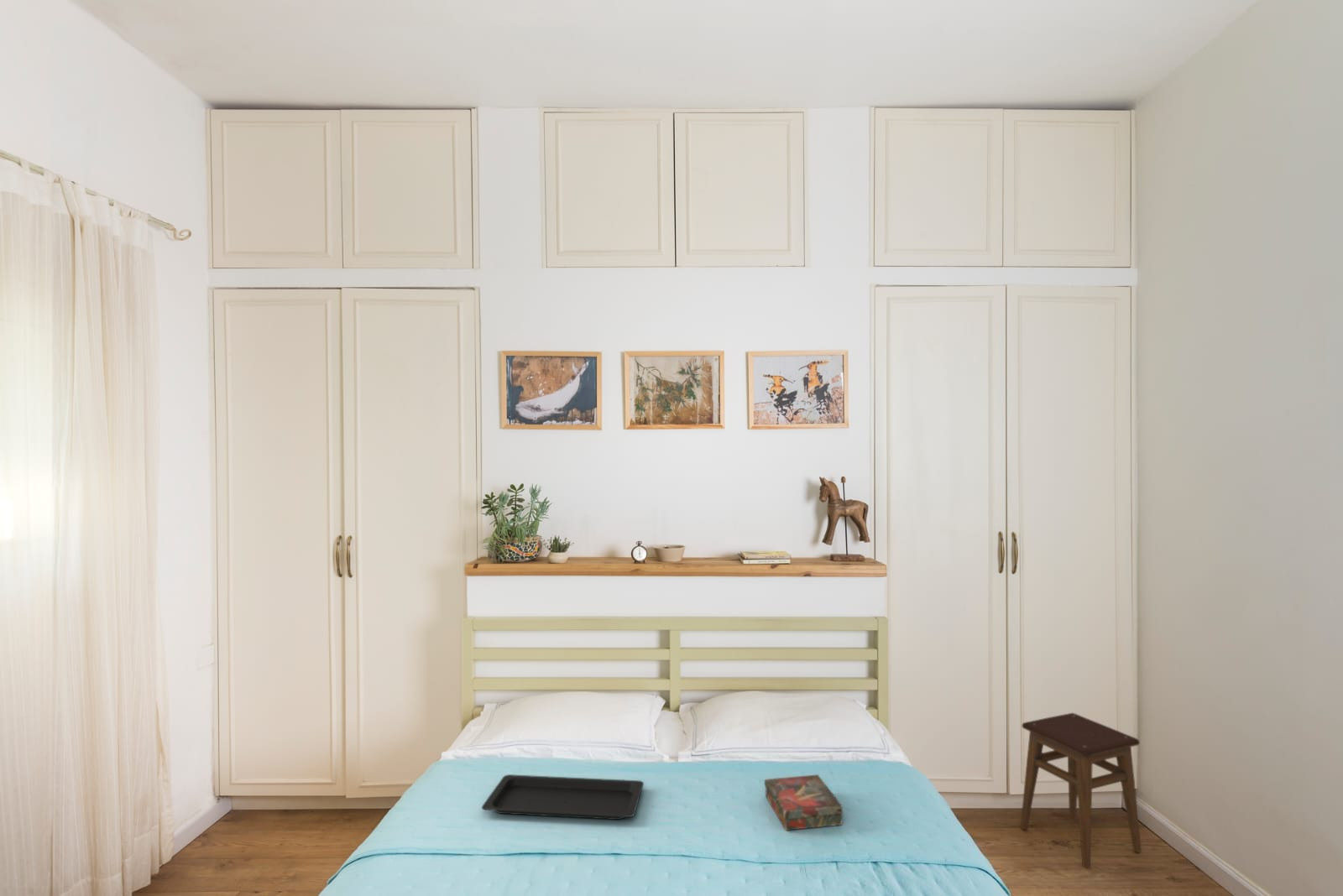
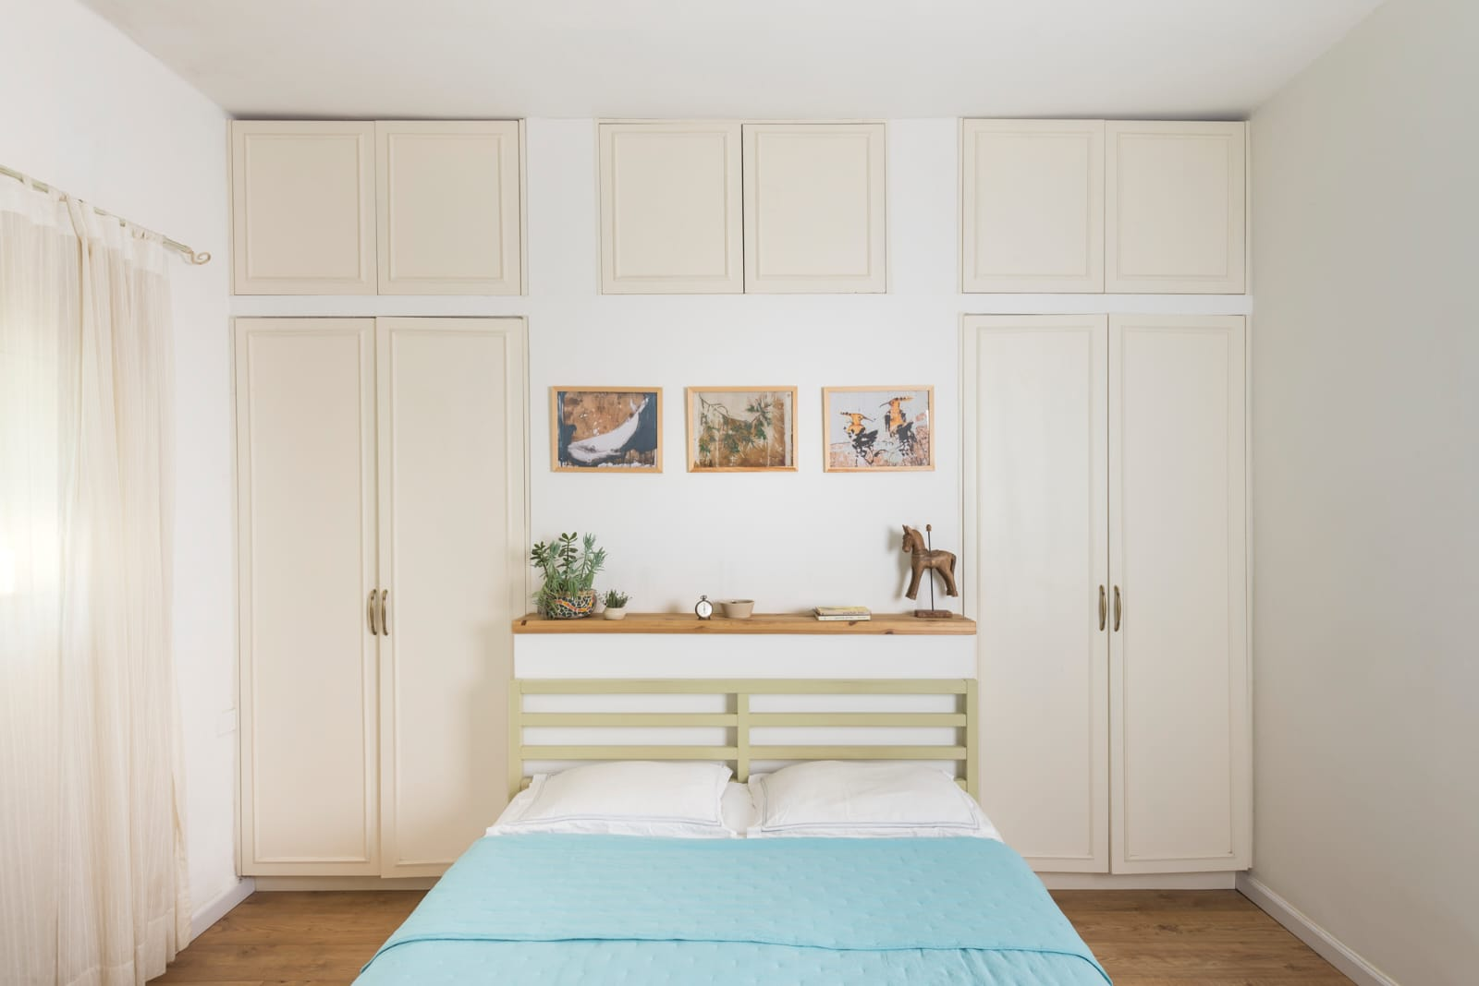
- stool (1079, 784)
- book (802, 801)
- serving tray (565, 798)
